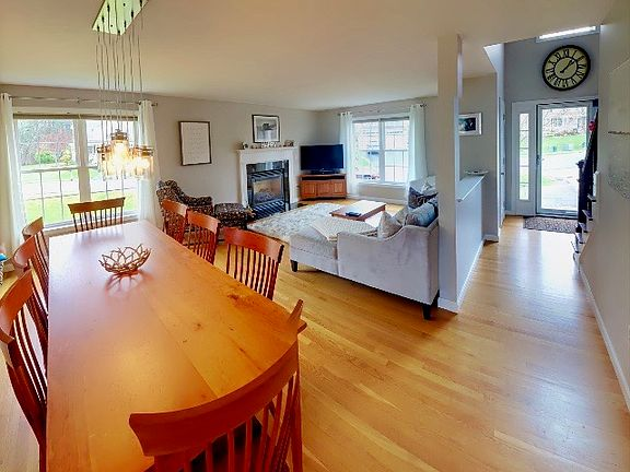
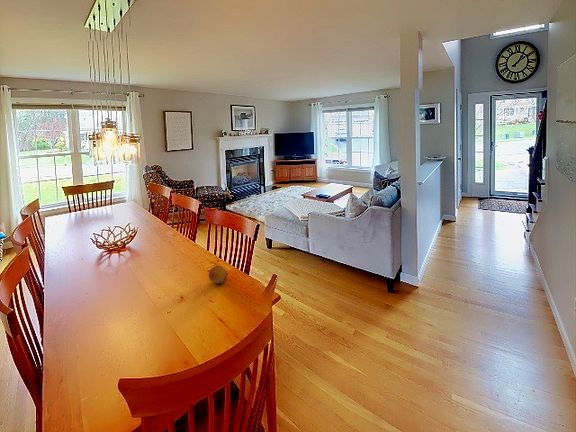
+ fruit (217, 274)
